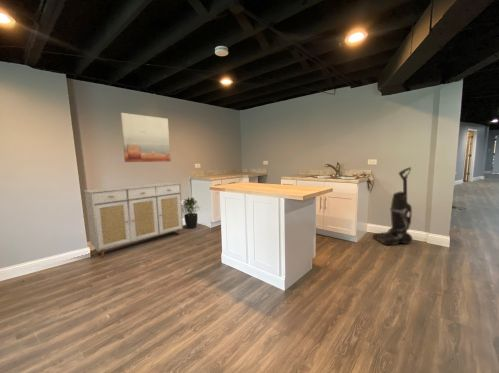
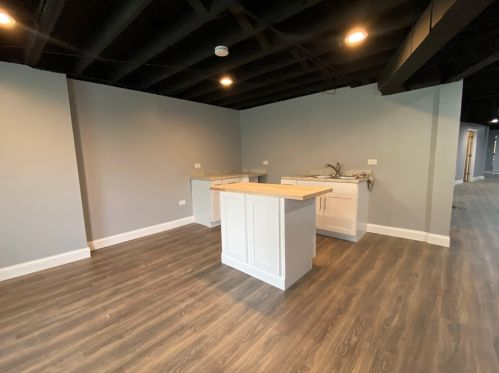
- wall art (147, 139)
- potted plant (189, 212)
- sideboard (139, 214)
- vacuum cleaner (393, 204)
